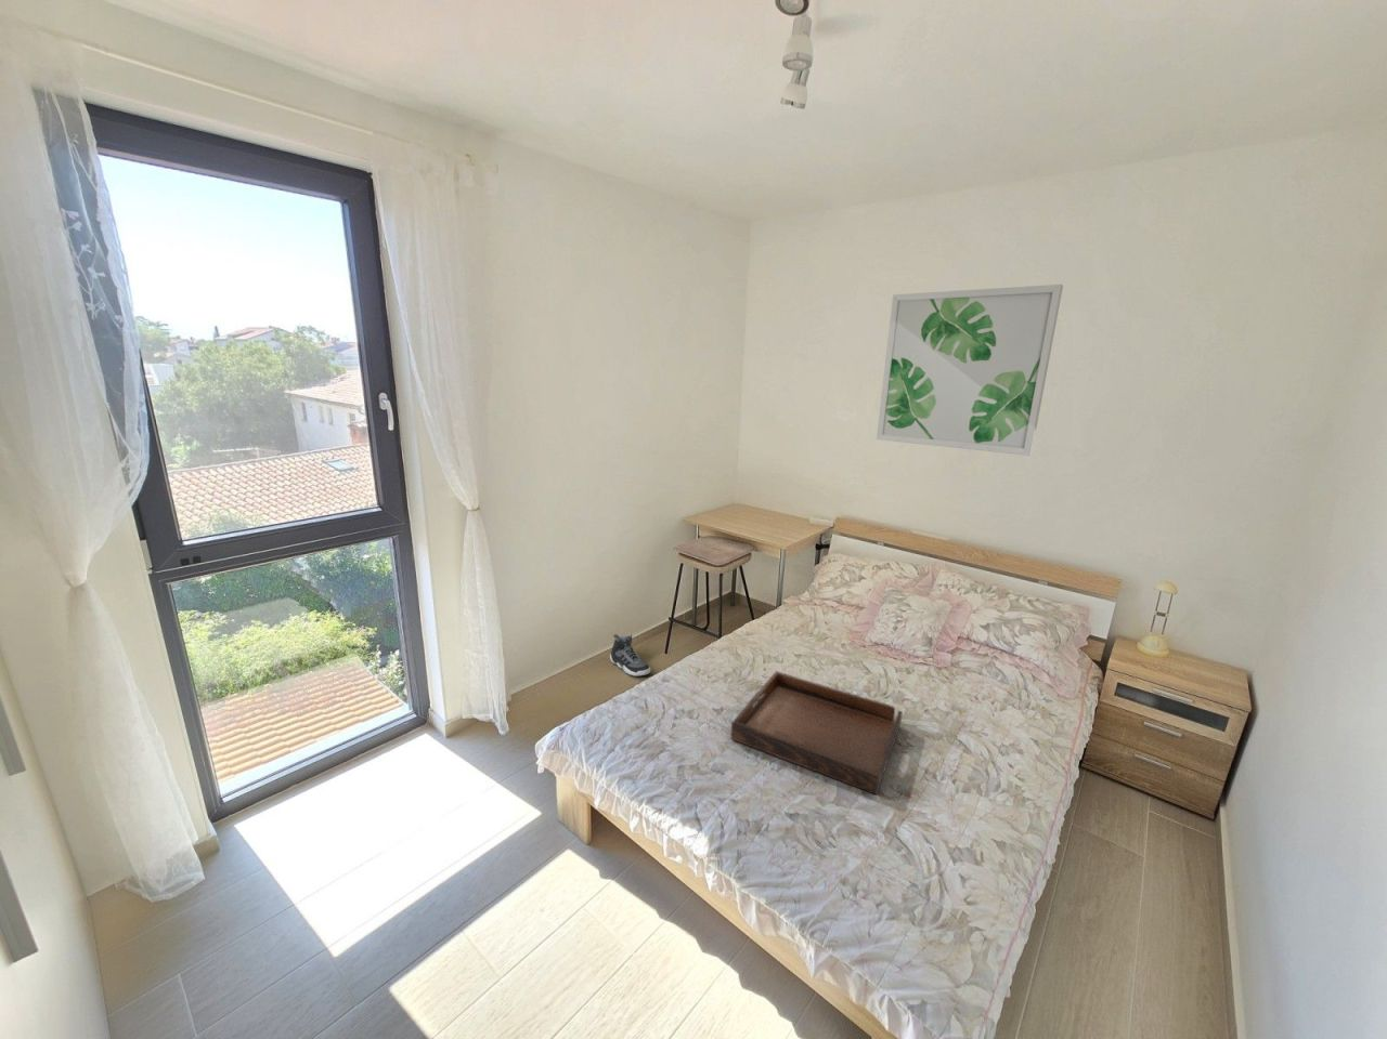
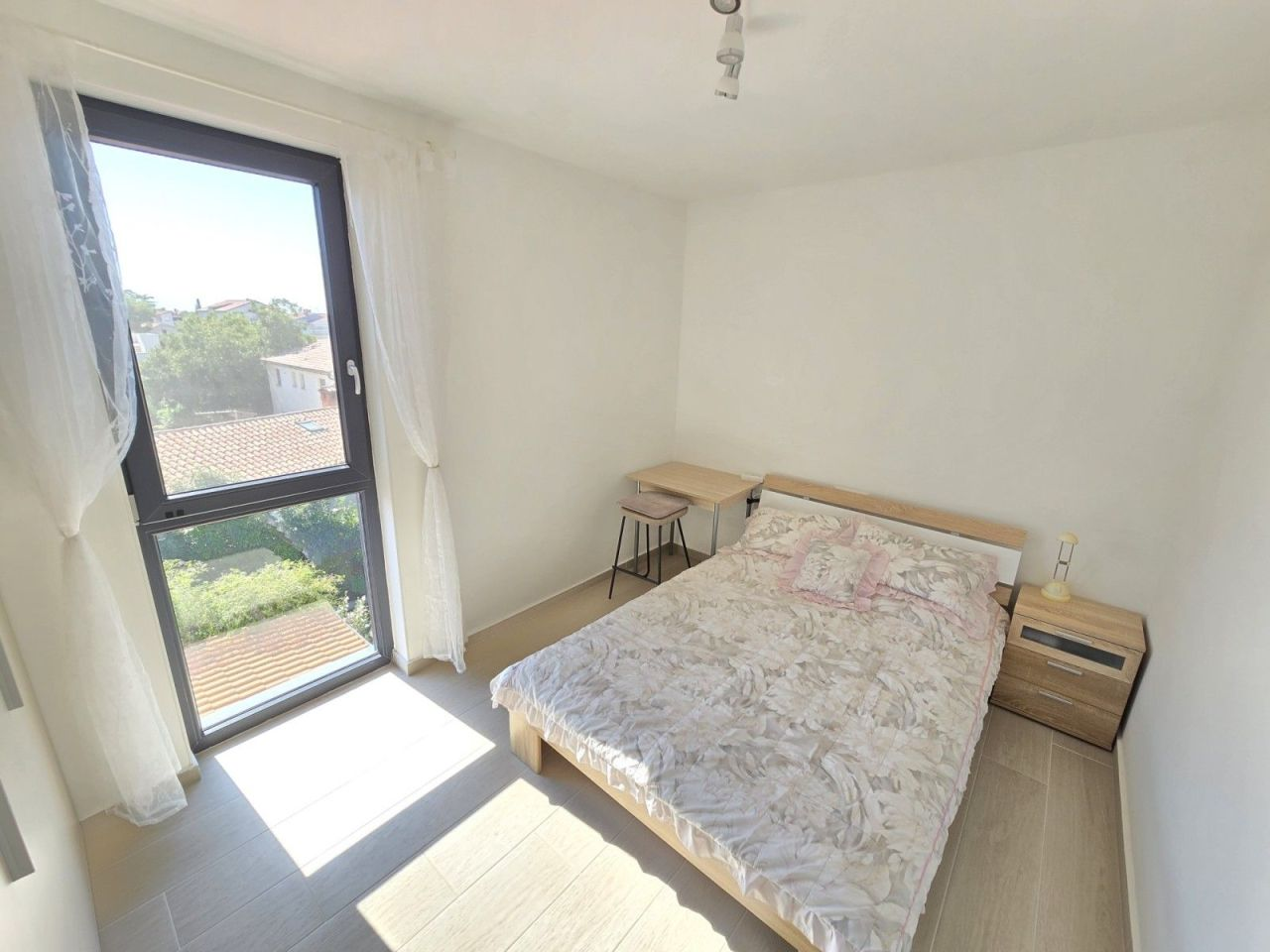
- wall art (959, 371)
- sneaker (628, 653)
- serving tray (818, 722)
